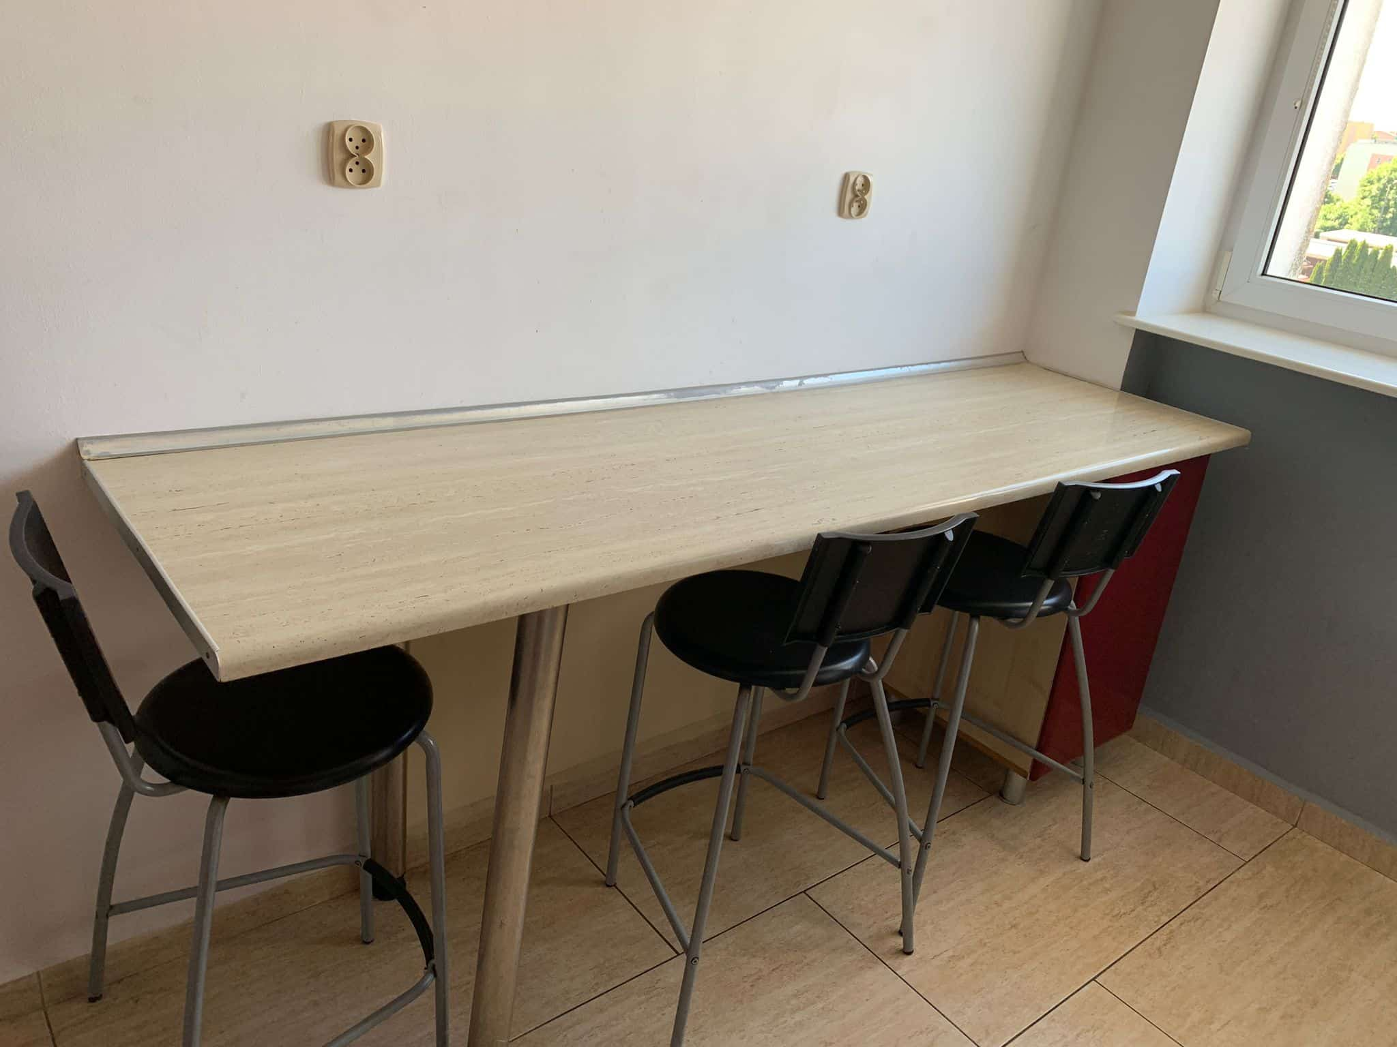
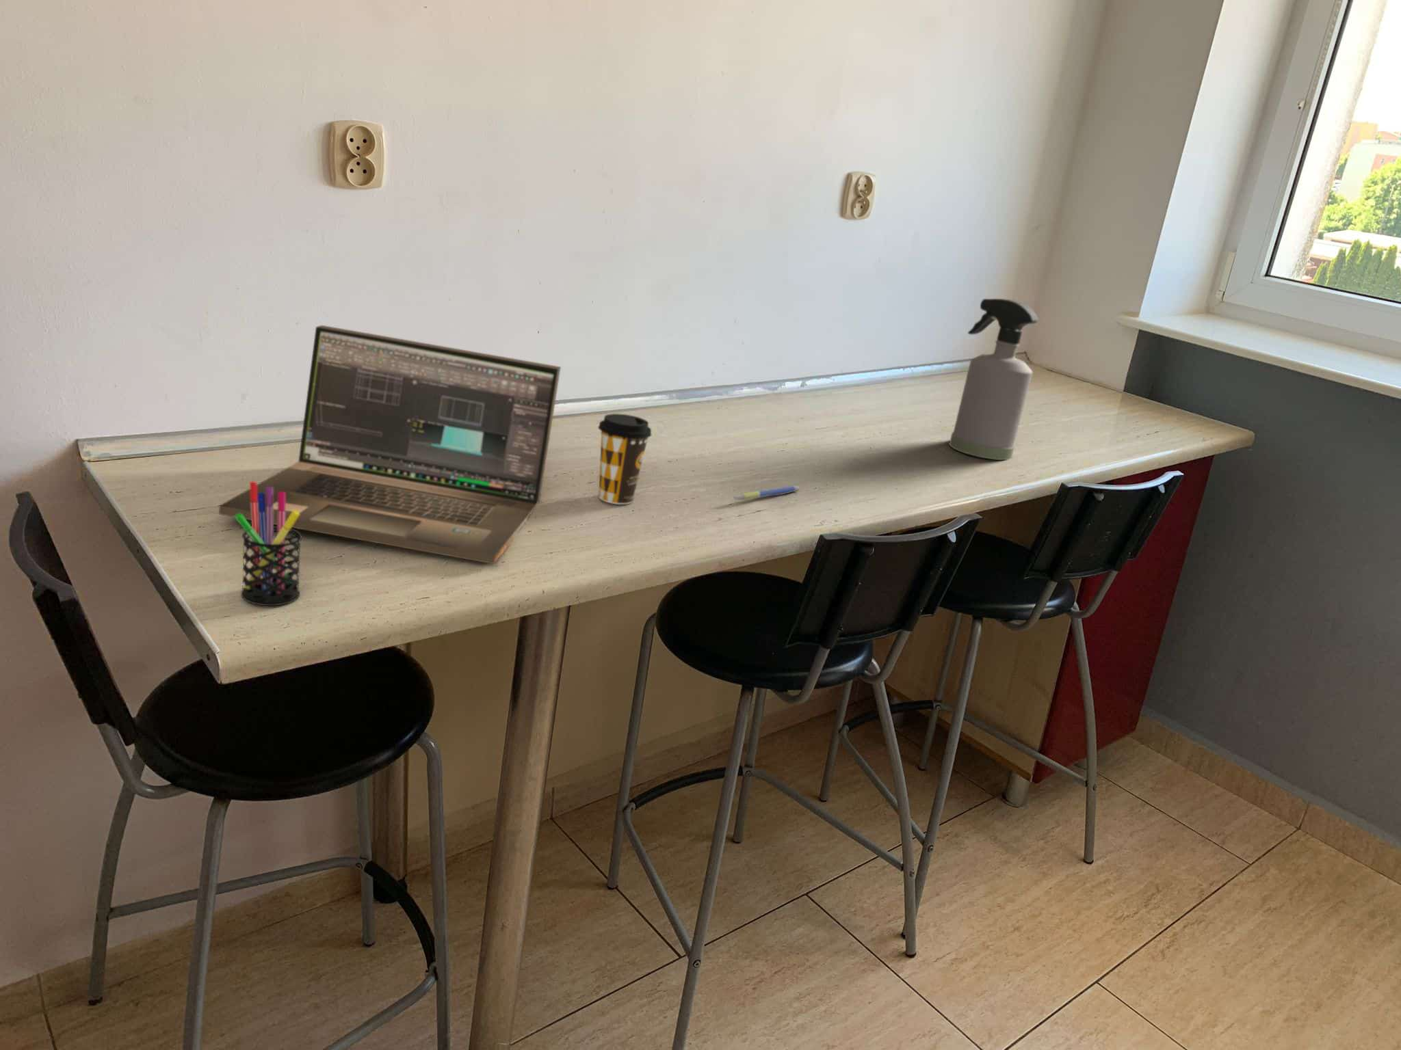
+ spray bottle (994, 376)
+ pen holder (264, 544)
+ coffee cup (620, 459)
+ pen (767, 493)
+ laptop (400, 436)
